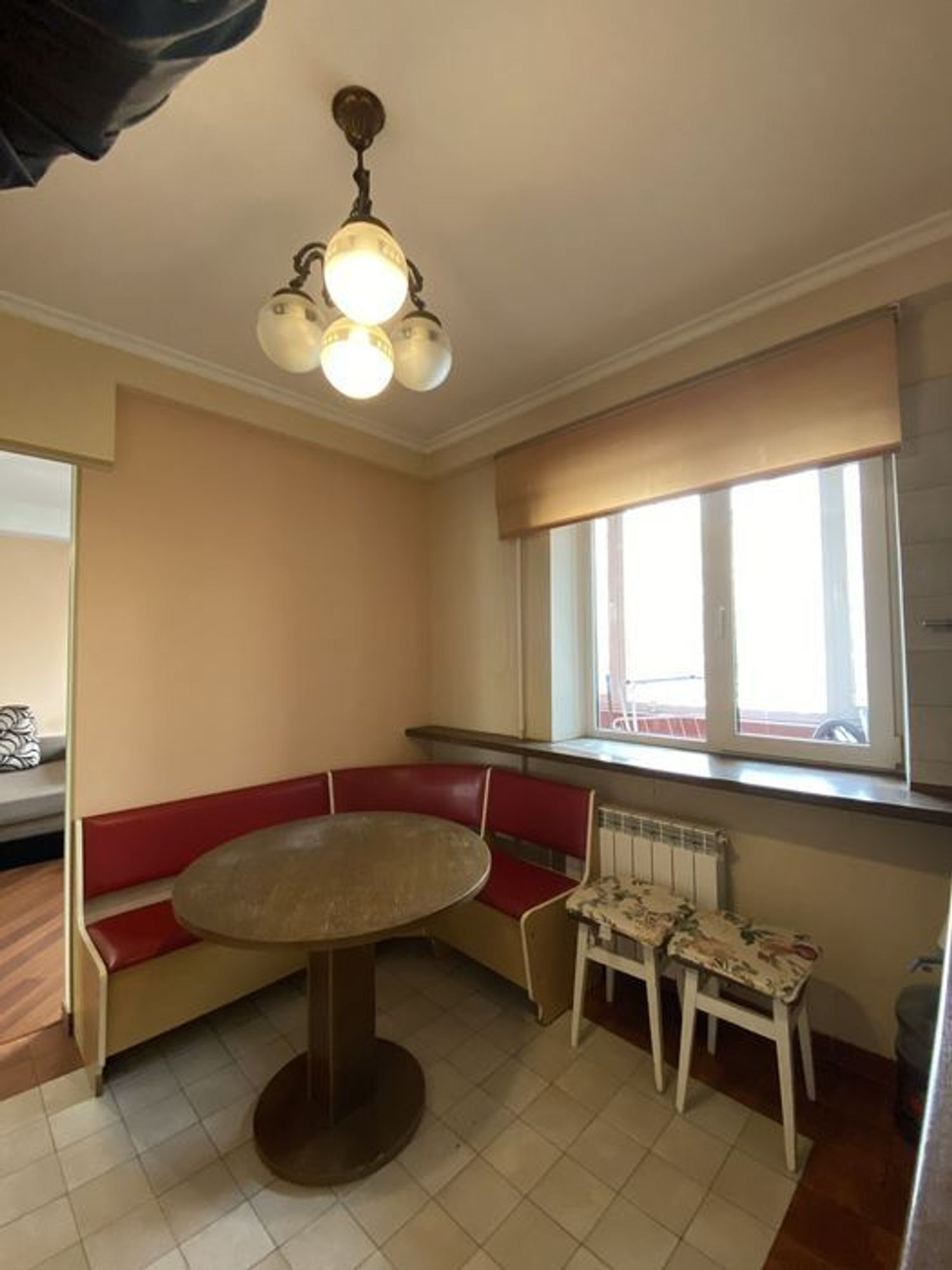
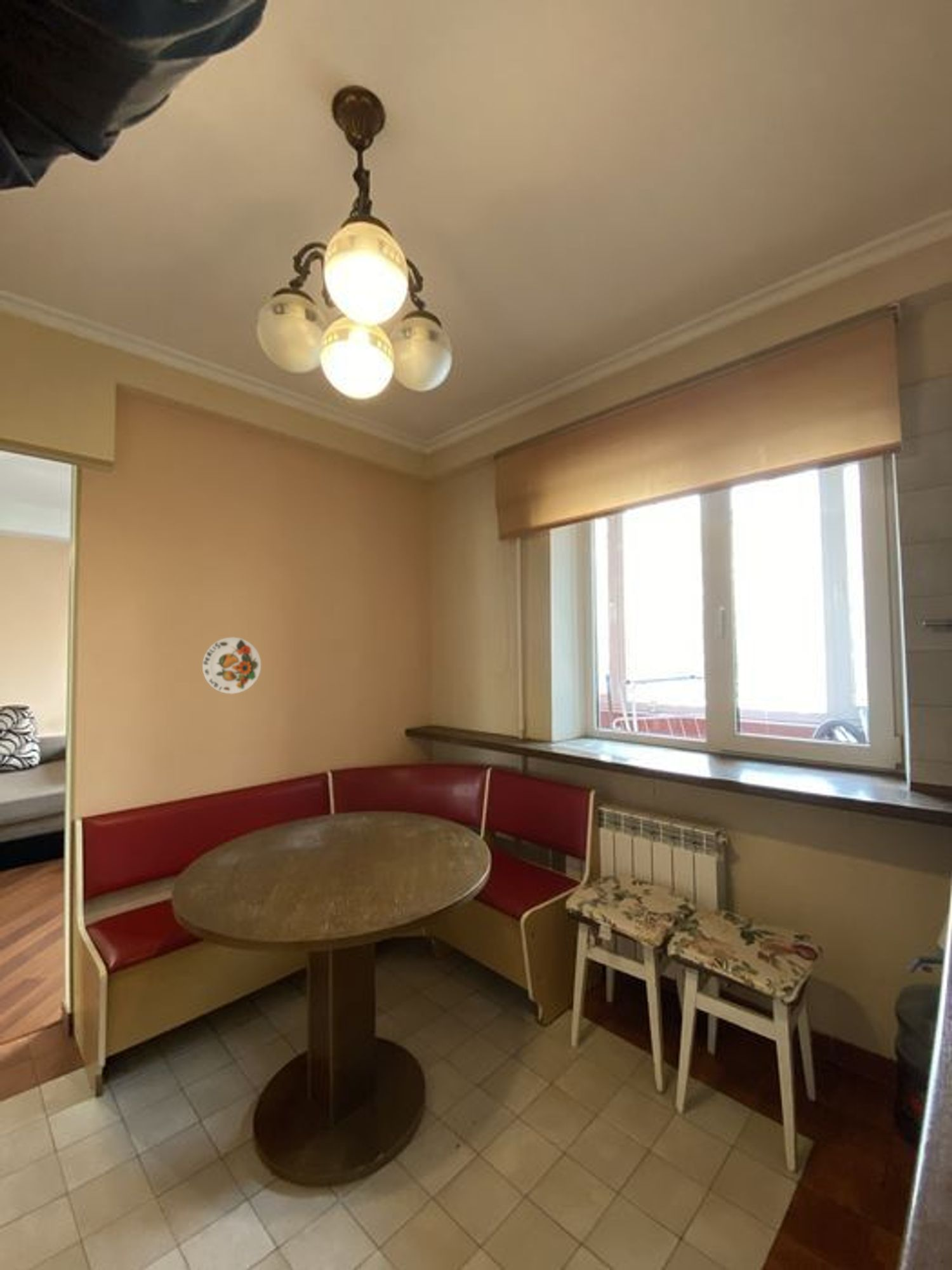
+ decorative plate (232, 665)
